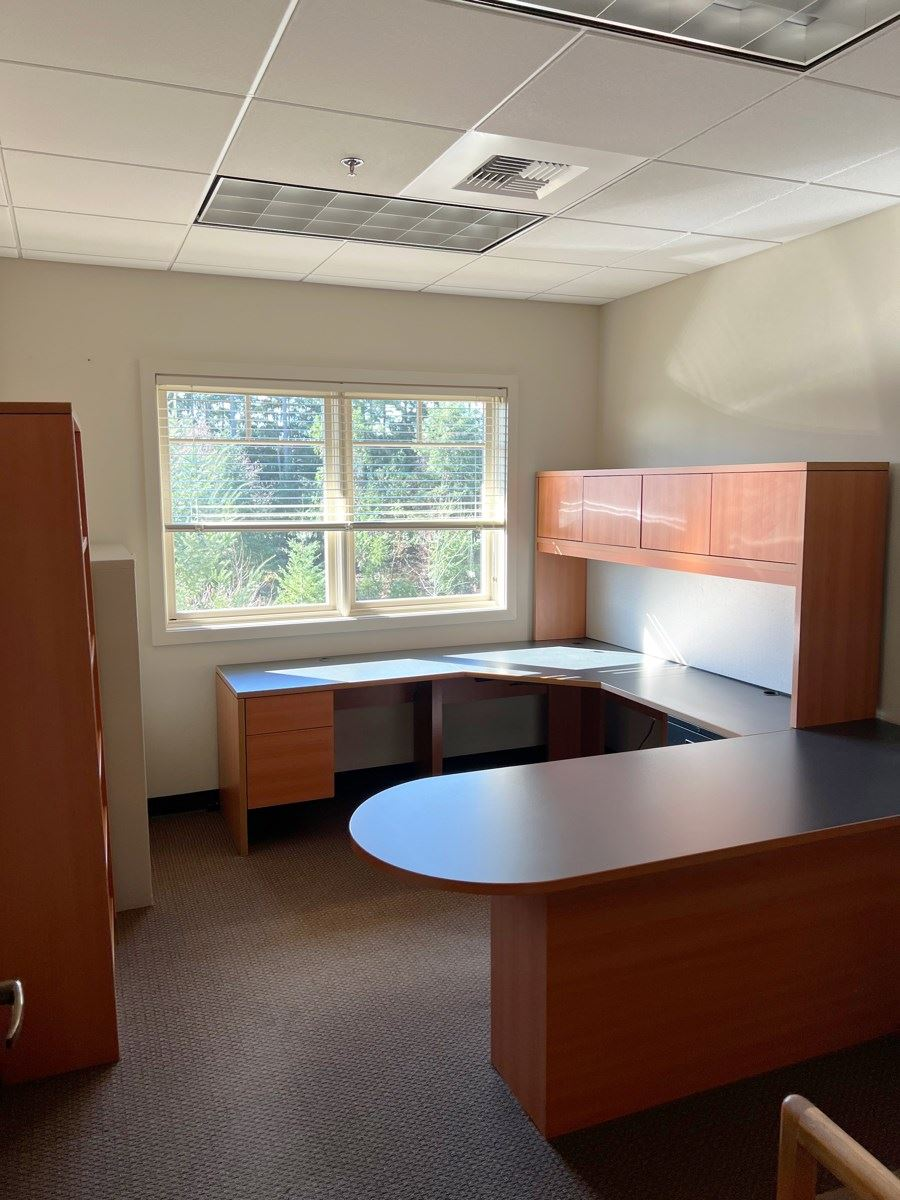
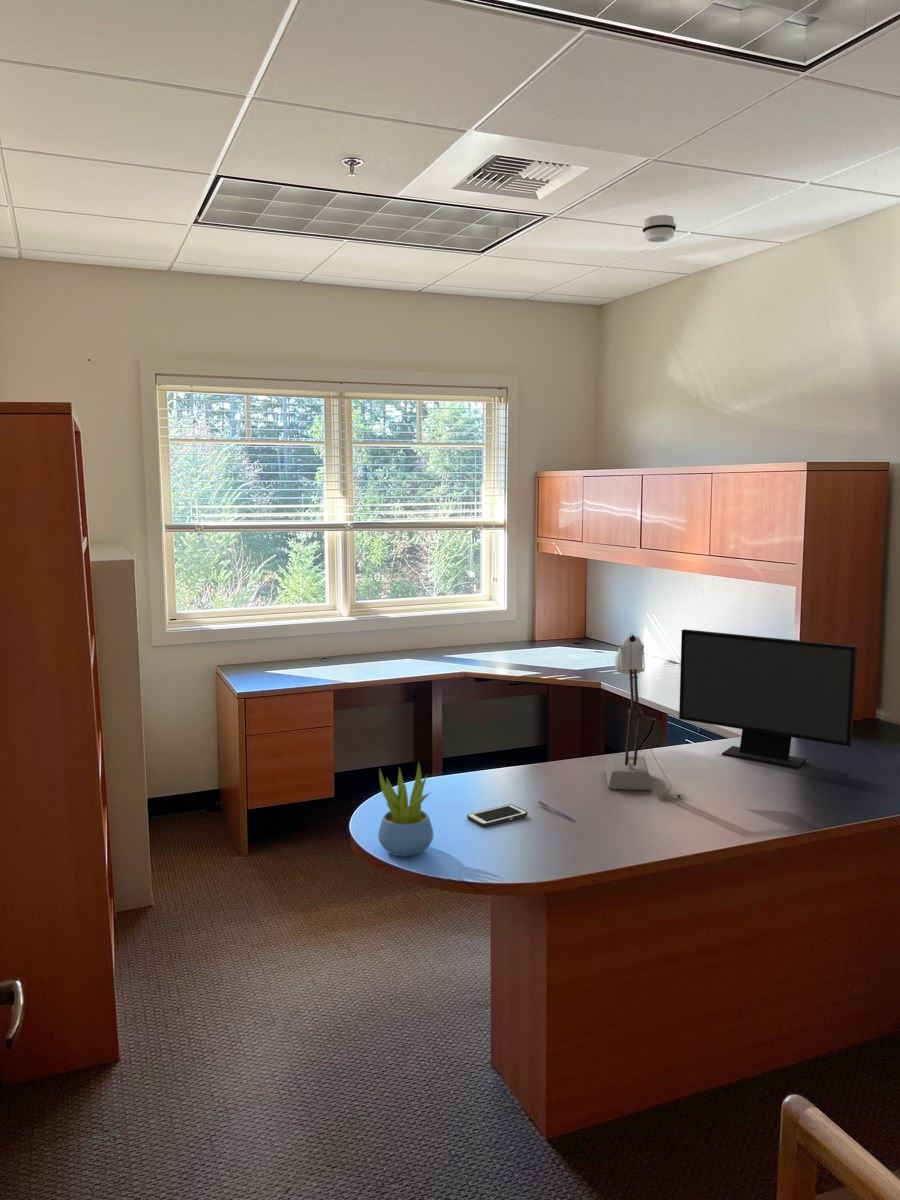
+ desk lamp (639, 710)
+ pen (556, 810)
+ succulent plant (406, 809)
+ smoke detector (659, 229)
+ cell phone (497, 815)
+ computer monitor (766, 697)
